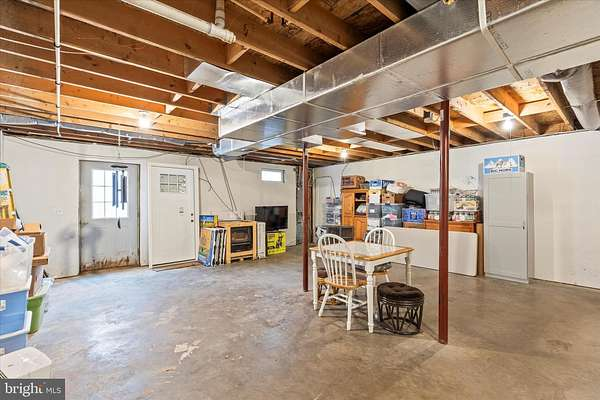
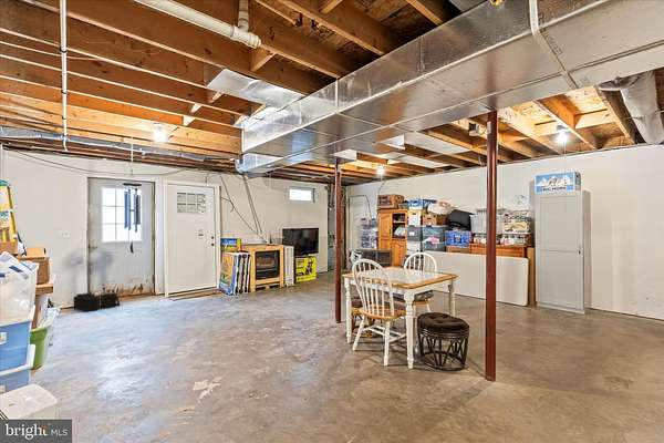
+ storage bin (97, 300)
